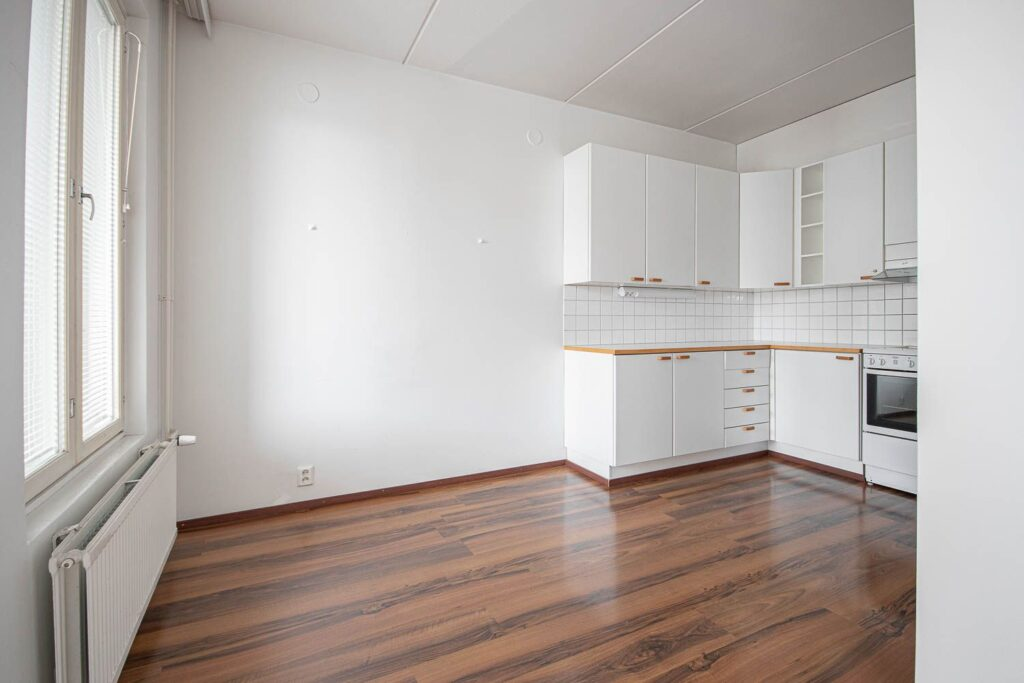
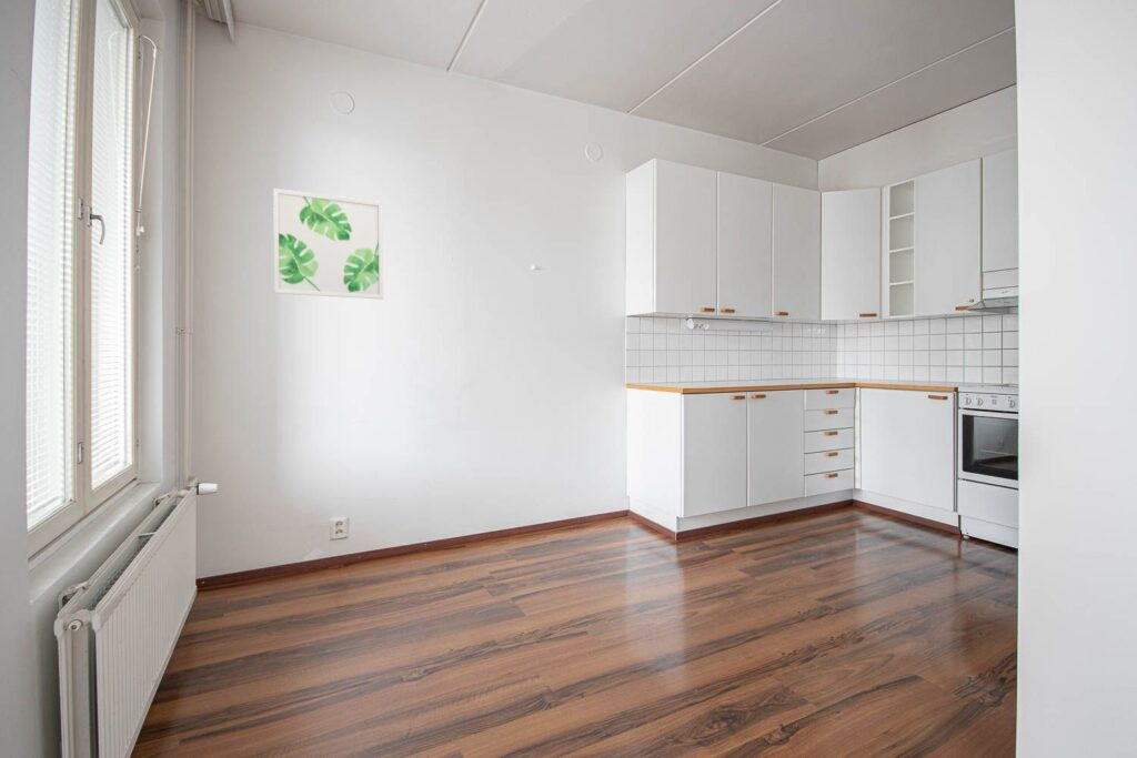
+ wall art (330, 245)
